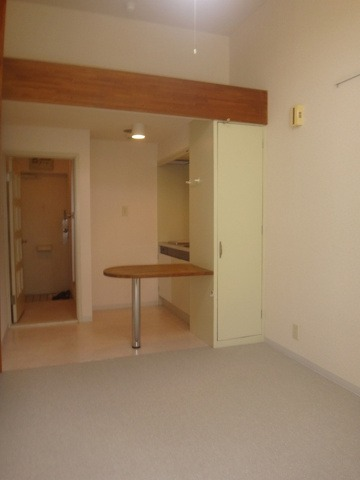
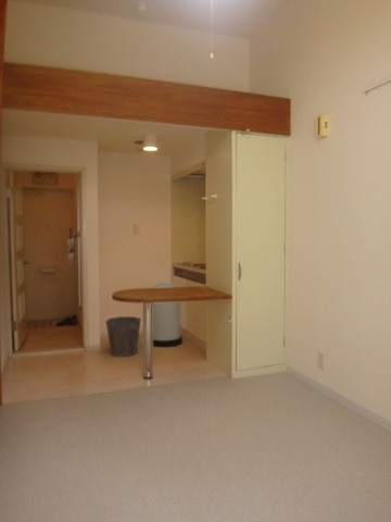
+ waste bin (124, 336)
+ trash can (164, 312)
